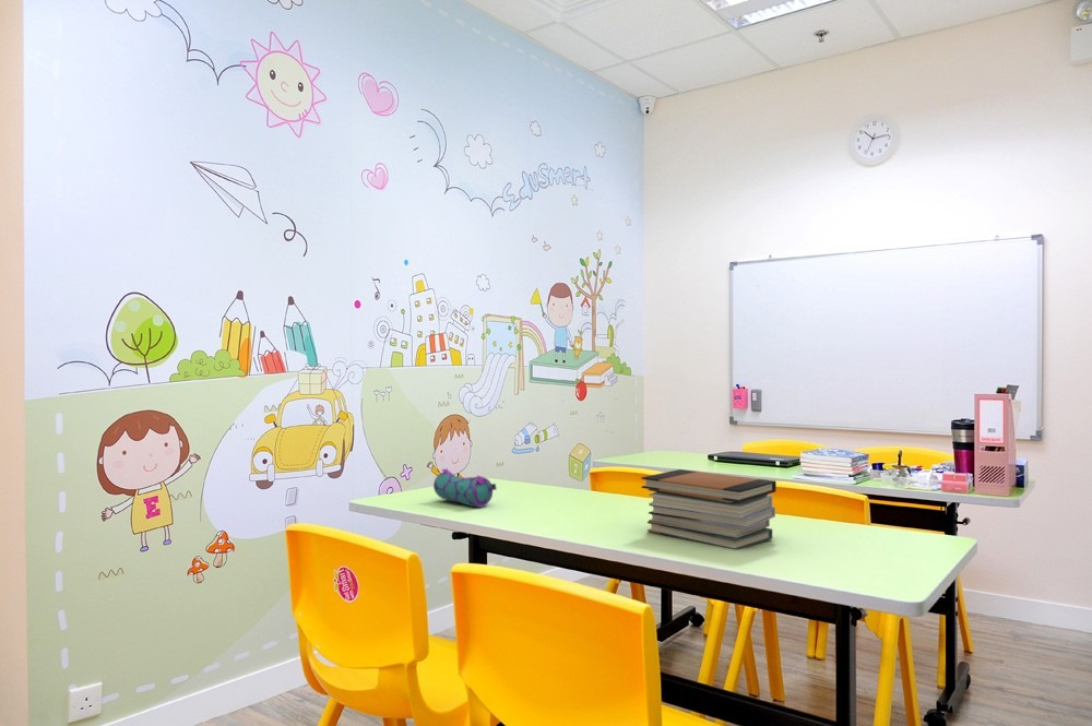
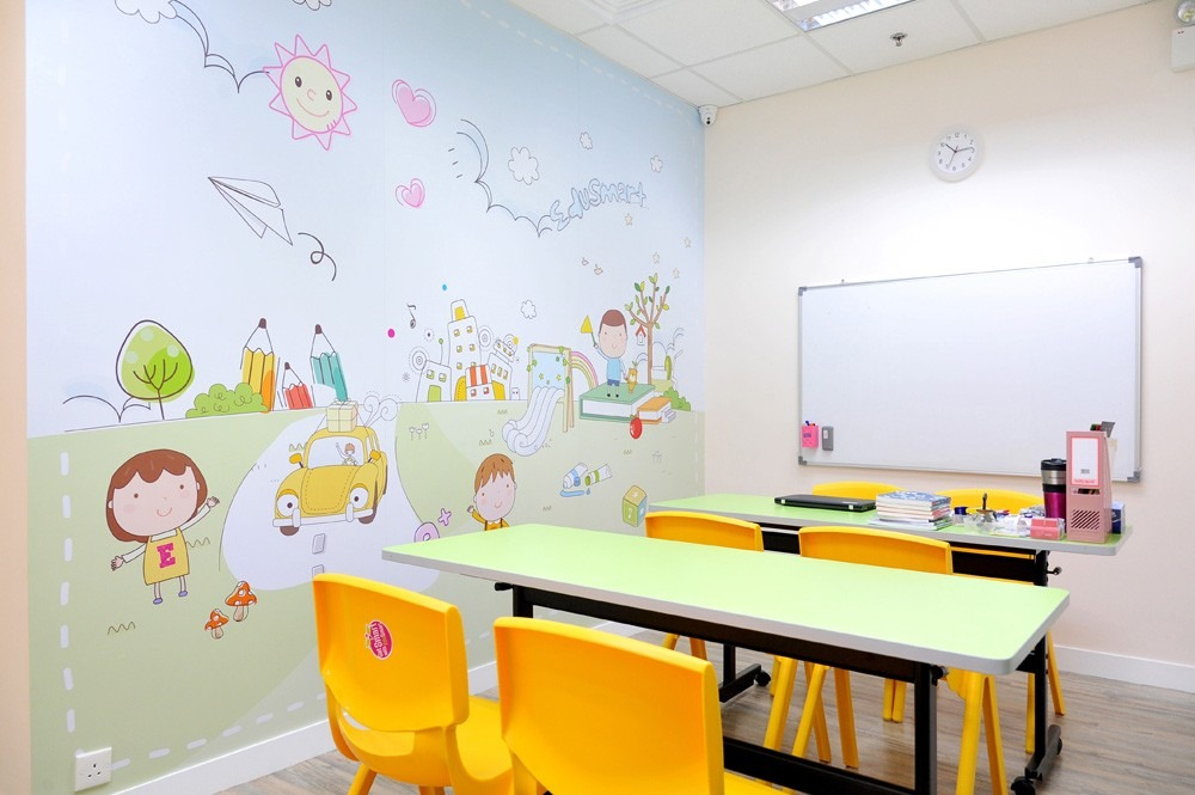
- book stack (709, 507)
- pencil case (463, 487)
